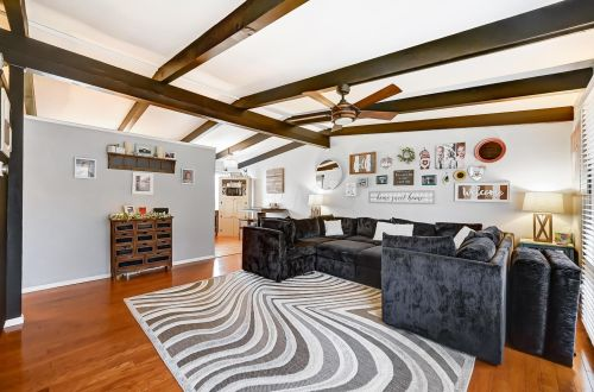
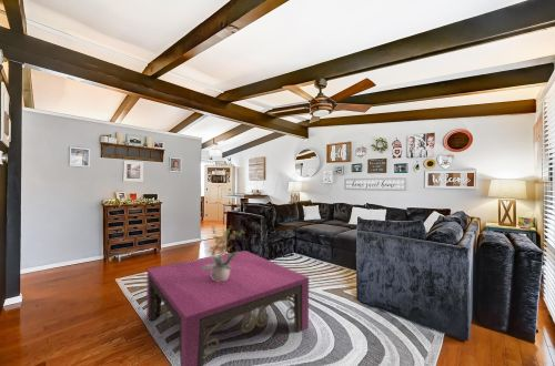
+ coffee table (224, 297)
+ potted plant (221, 252)
